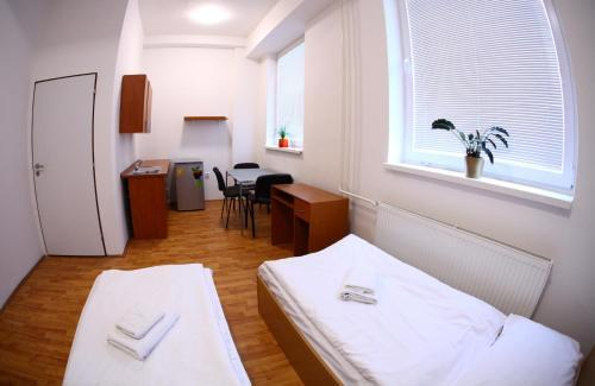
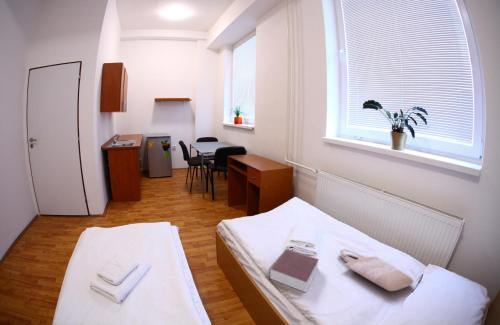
+ shopping bag (369, 265)
+ book (294, 268)
